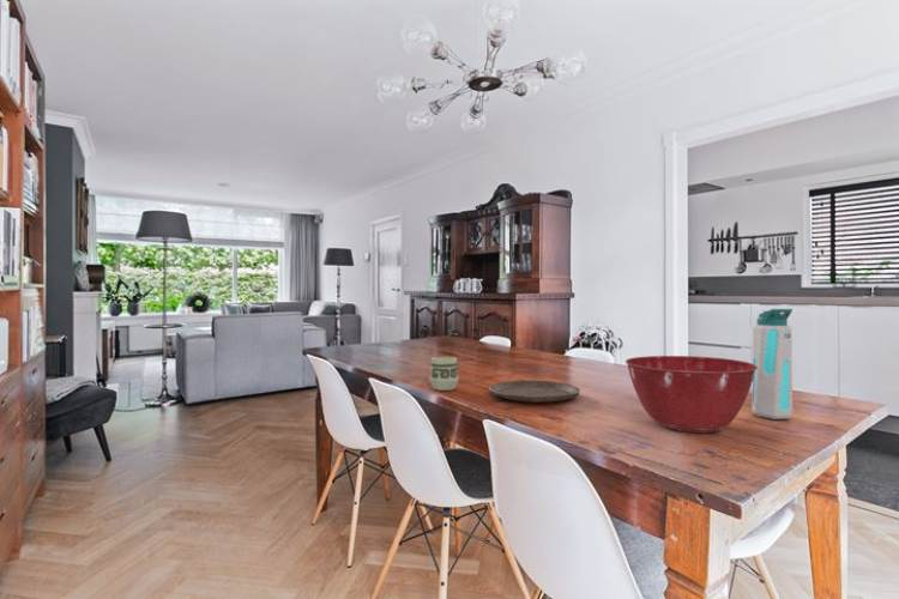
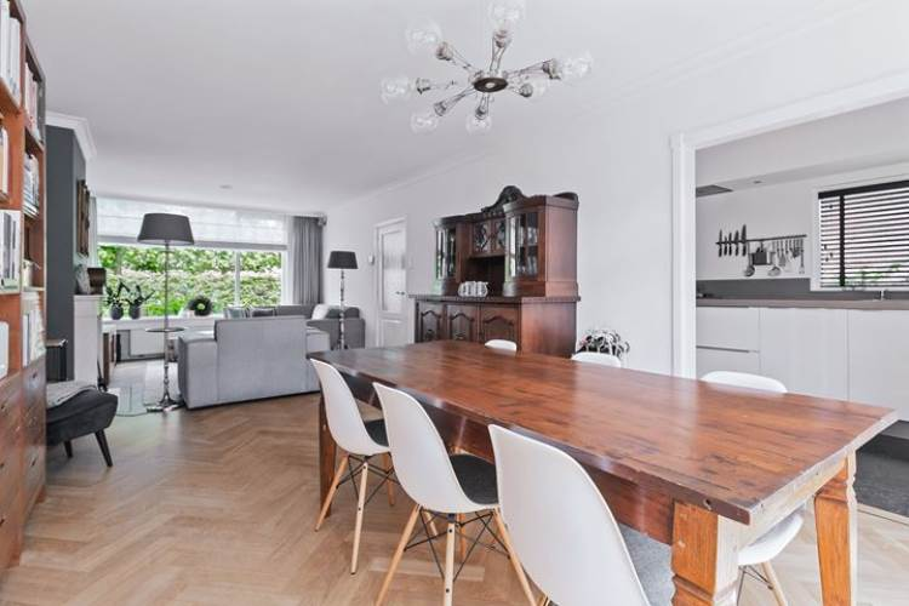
- mixing bowl (687, 393)
- plate (533, 391)
- cup (444, 373)
- water bottle (773, 362)
